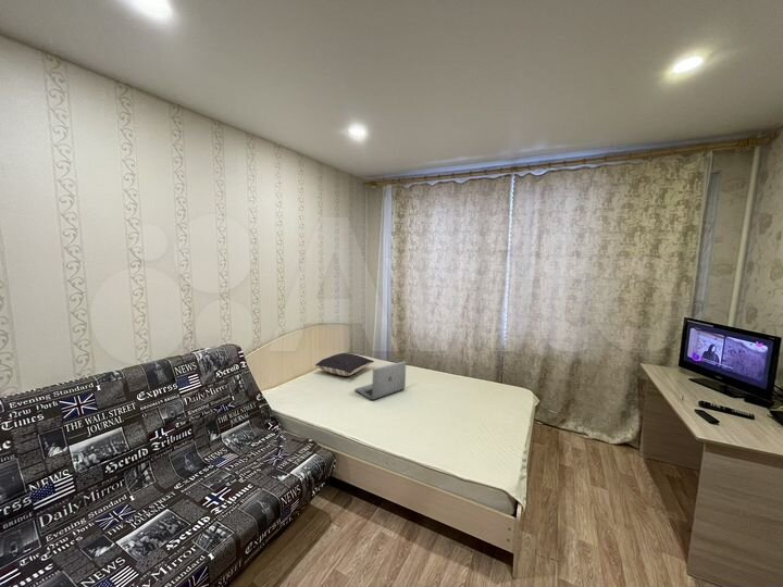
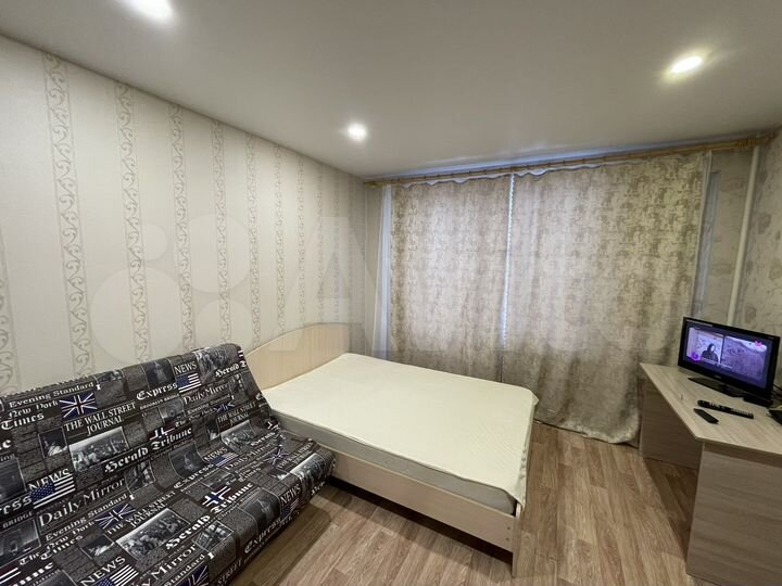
- pillow (345, 363)
- laptop (380, 375)
